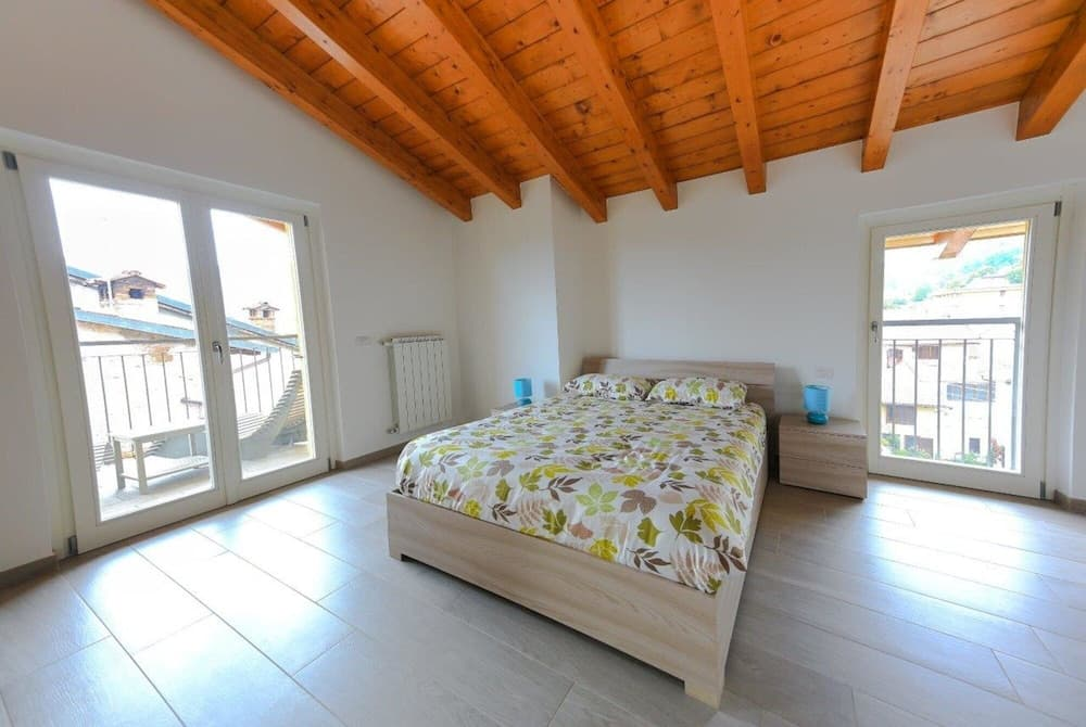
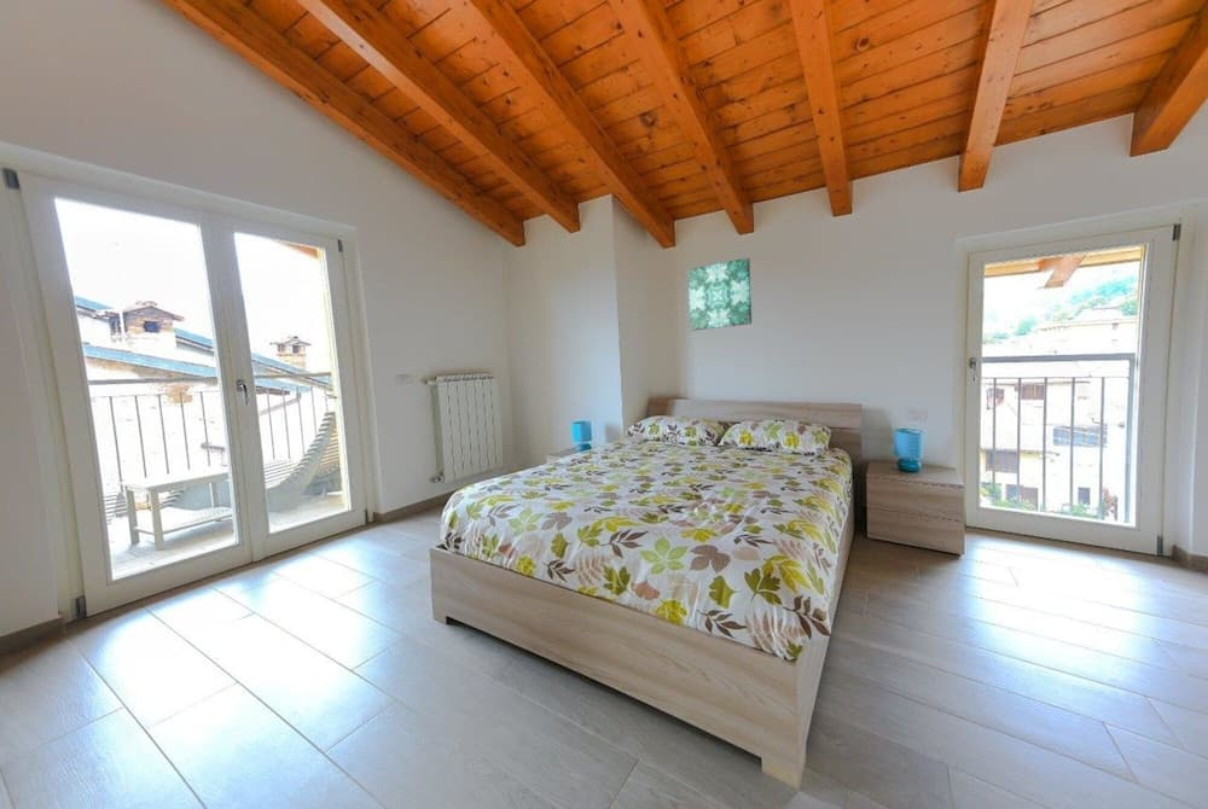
+ wall art (719, 296)
